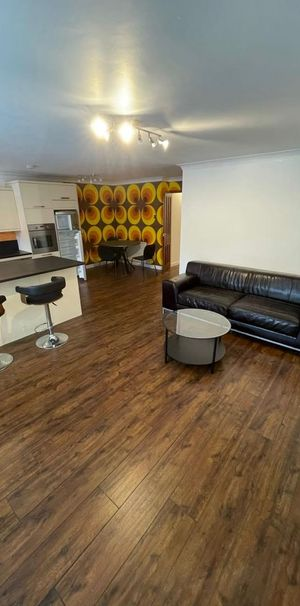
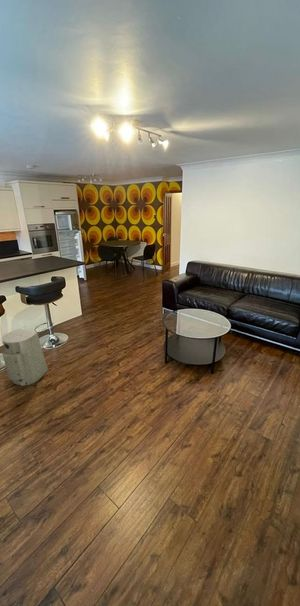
+ fan (22, 357)
